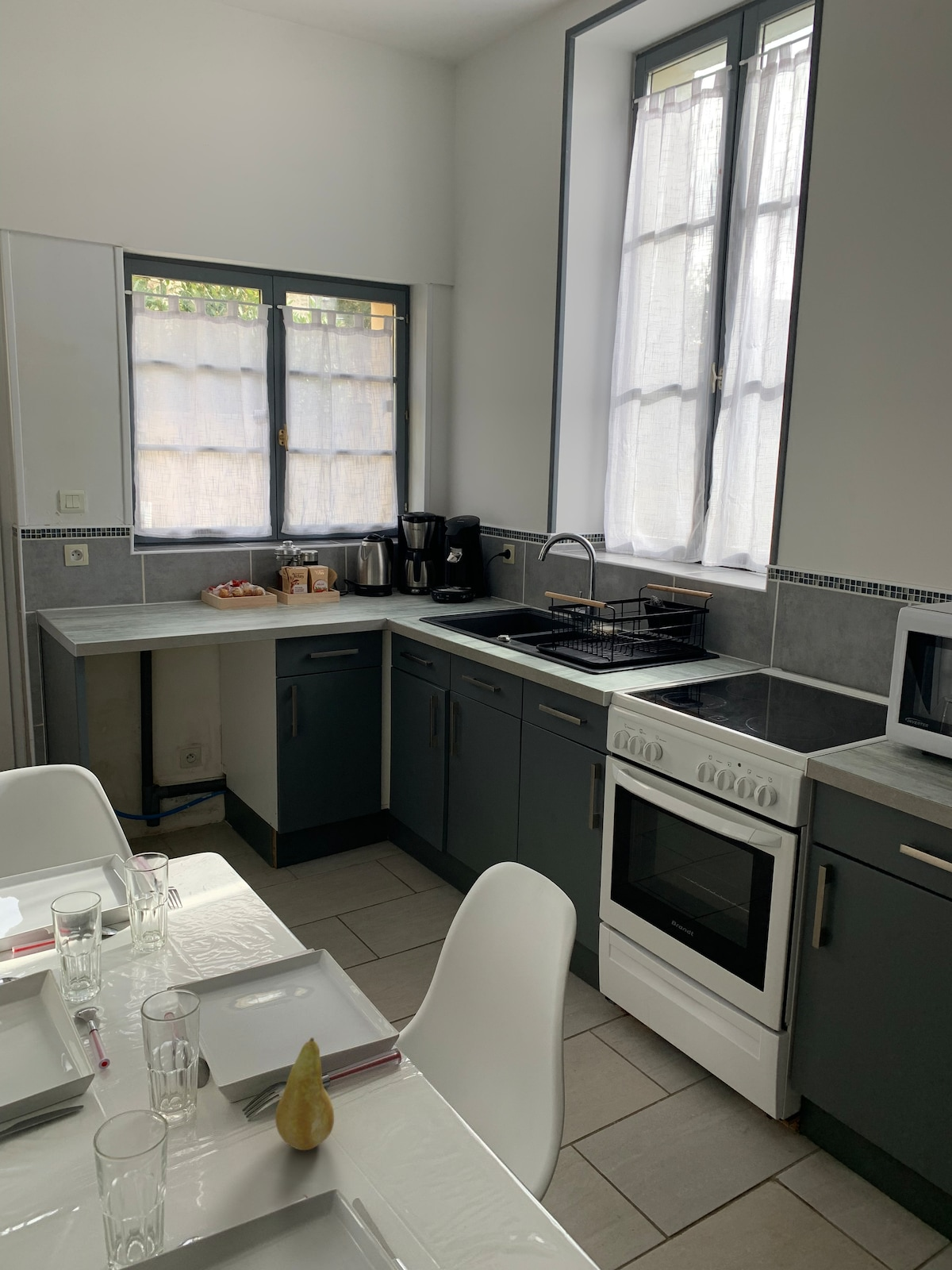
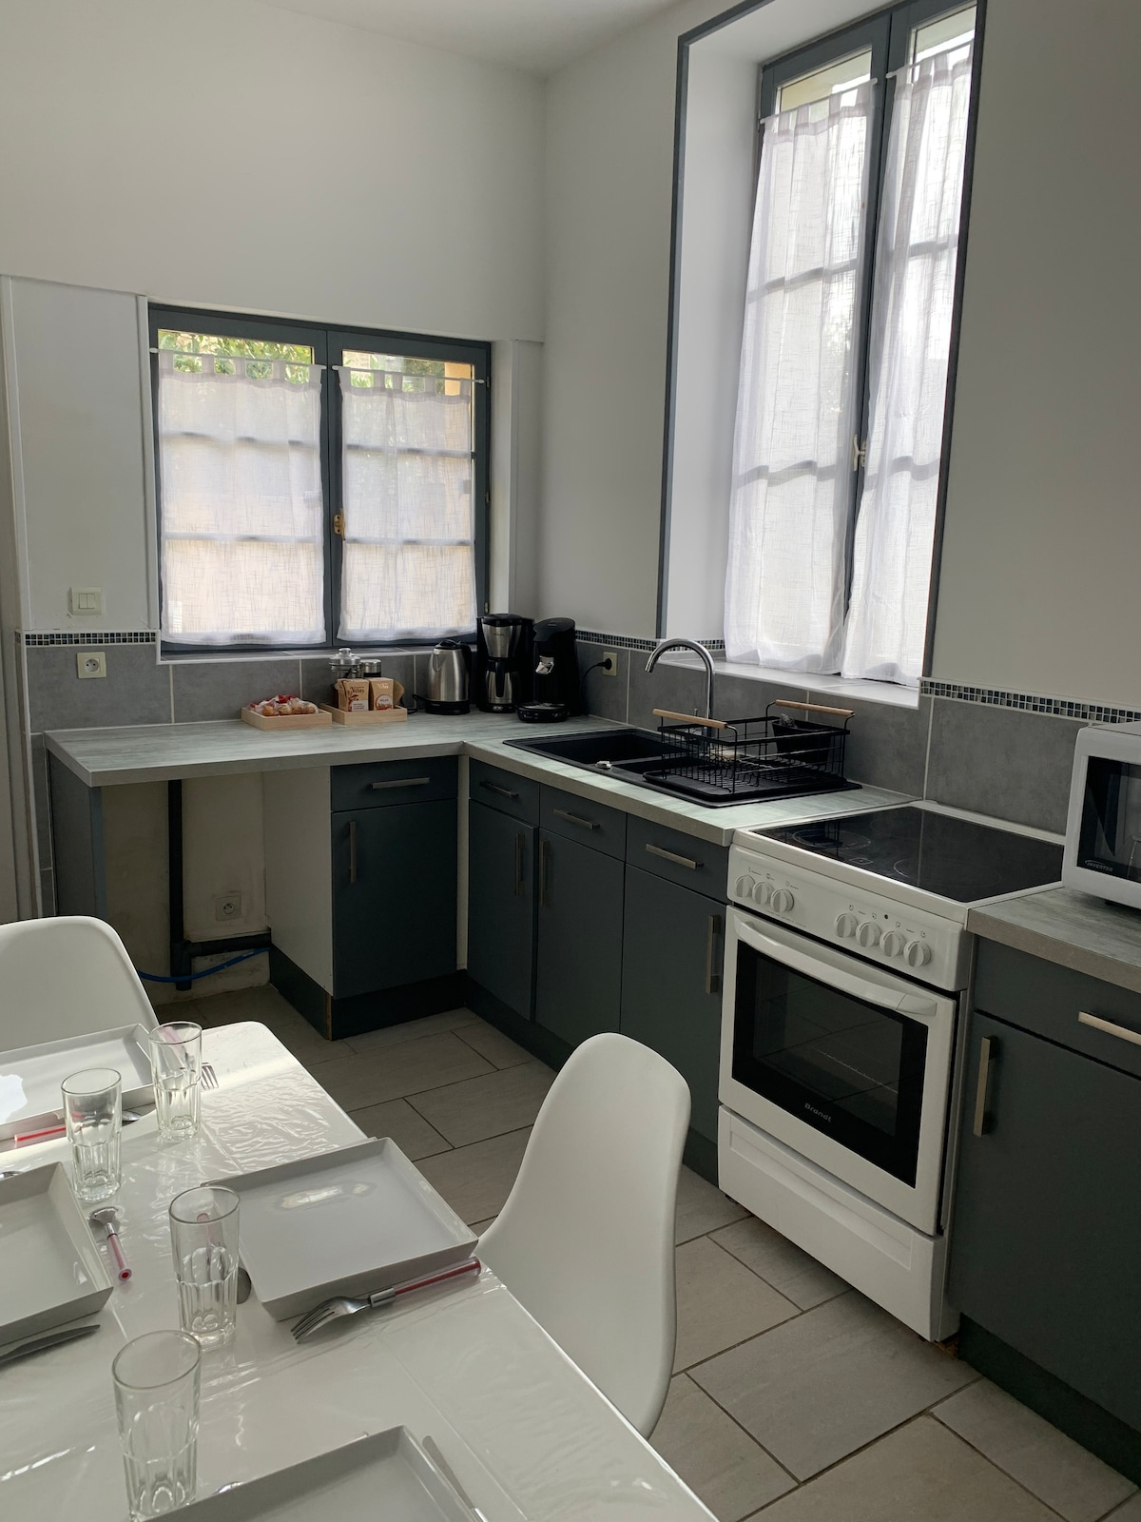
- fruit (305, 1095)
